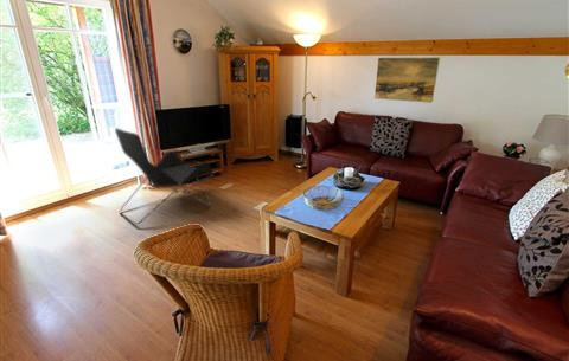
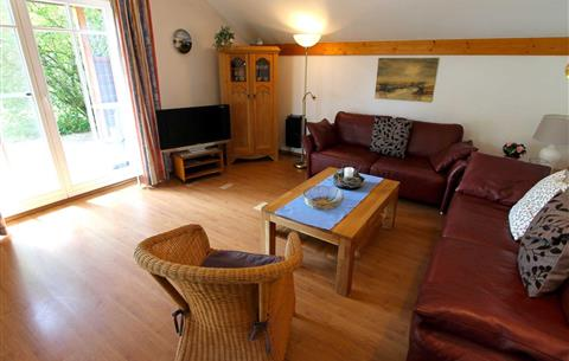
- lounge chair (162, 168)
